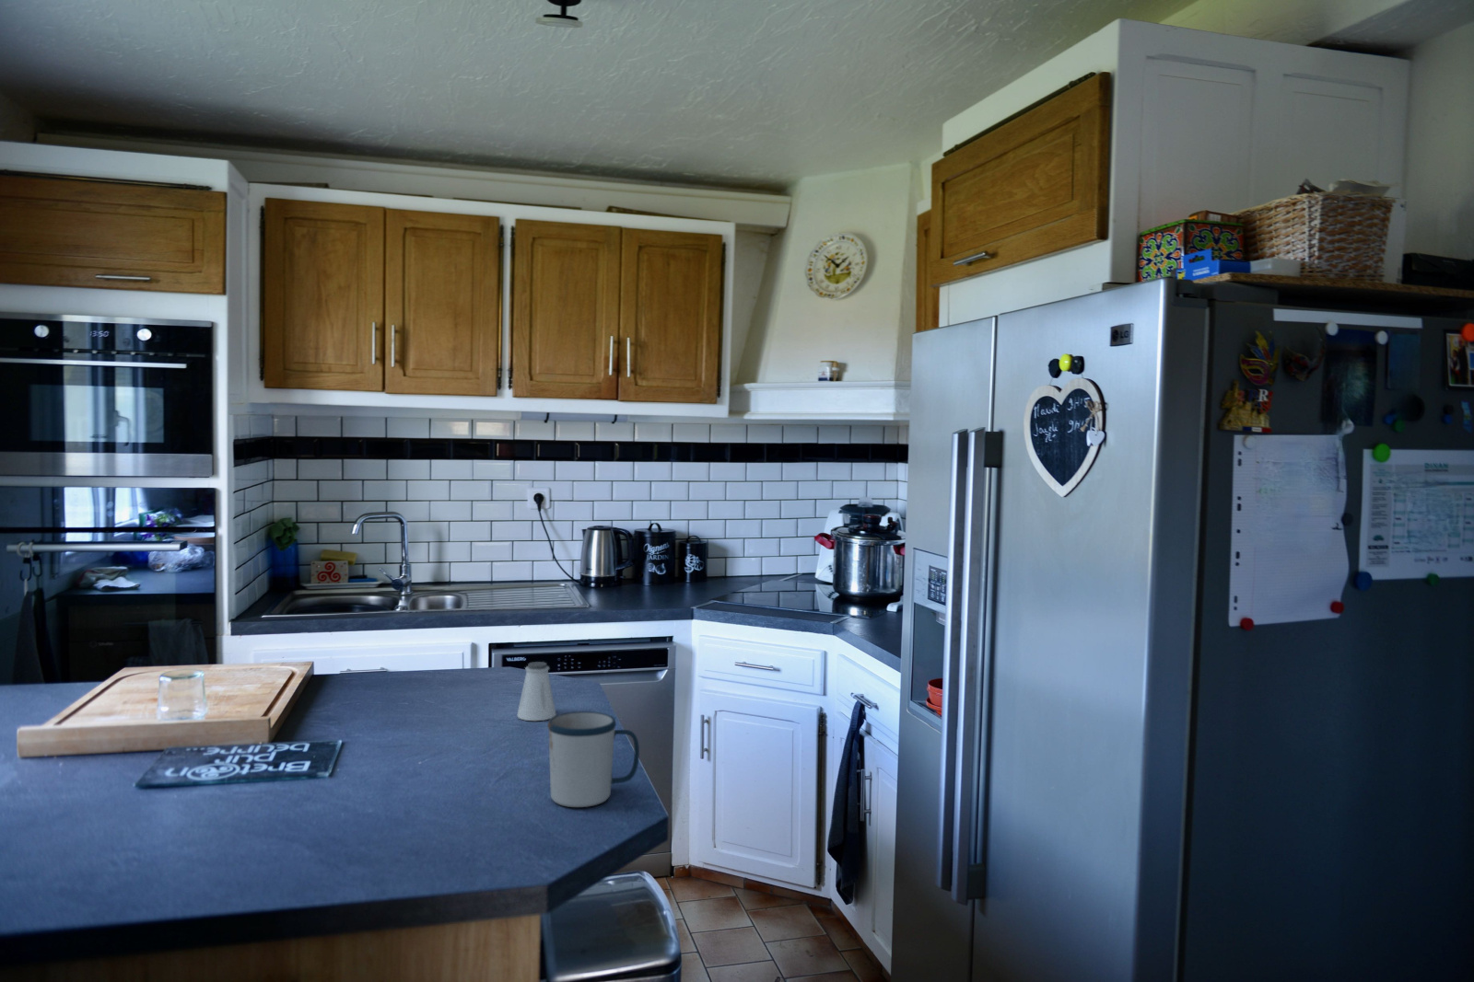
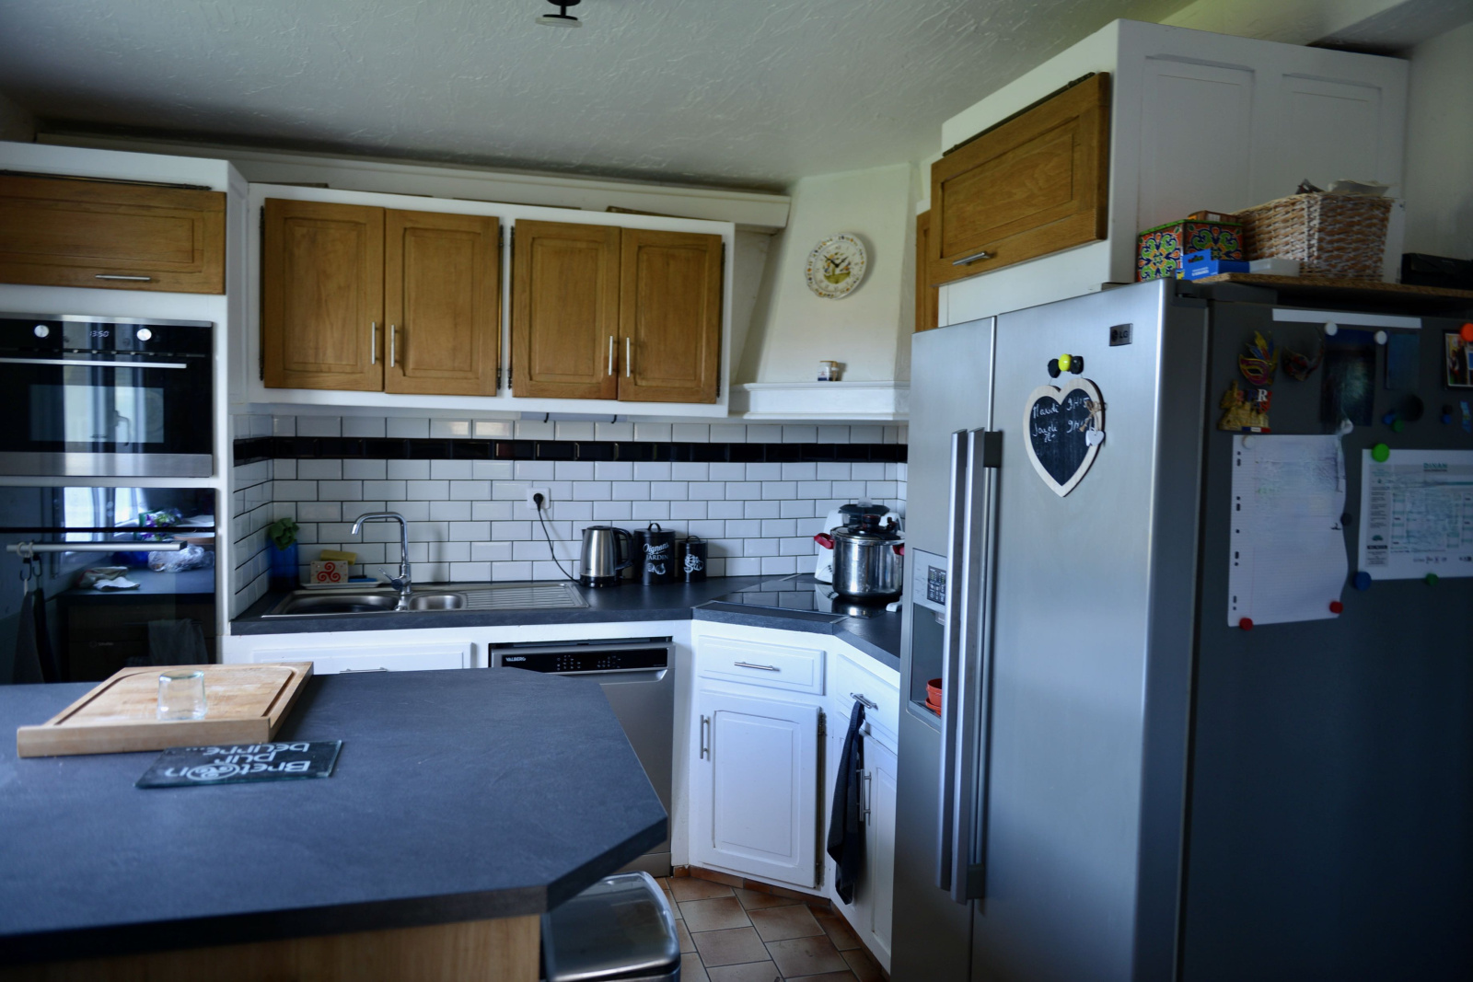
- mug (589, 758)
- saltshaker (536, 689)
